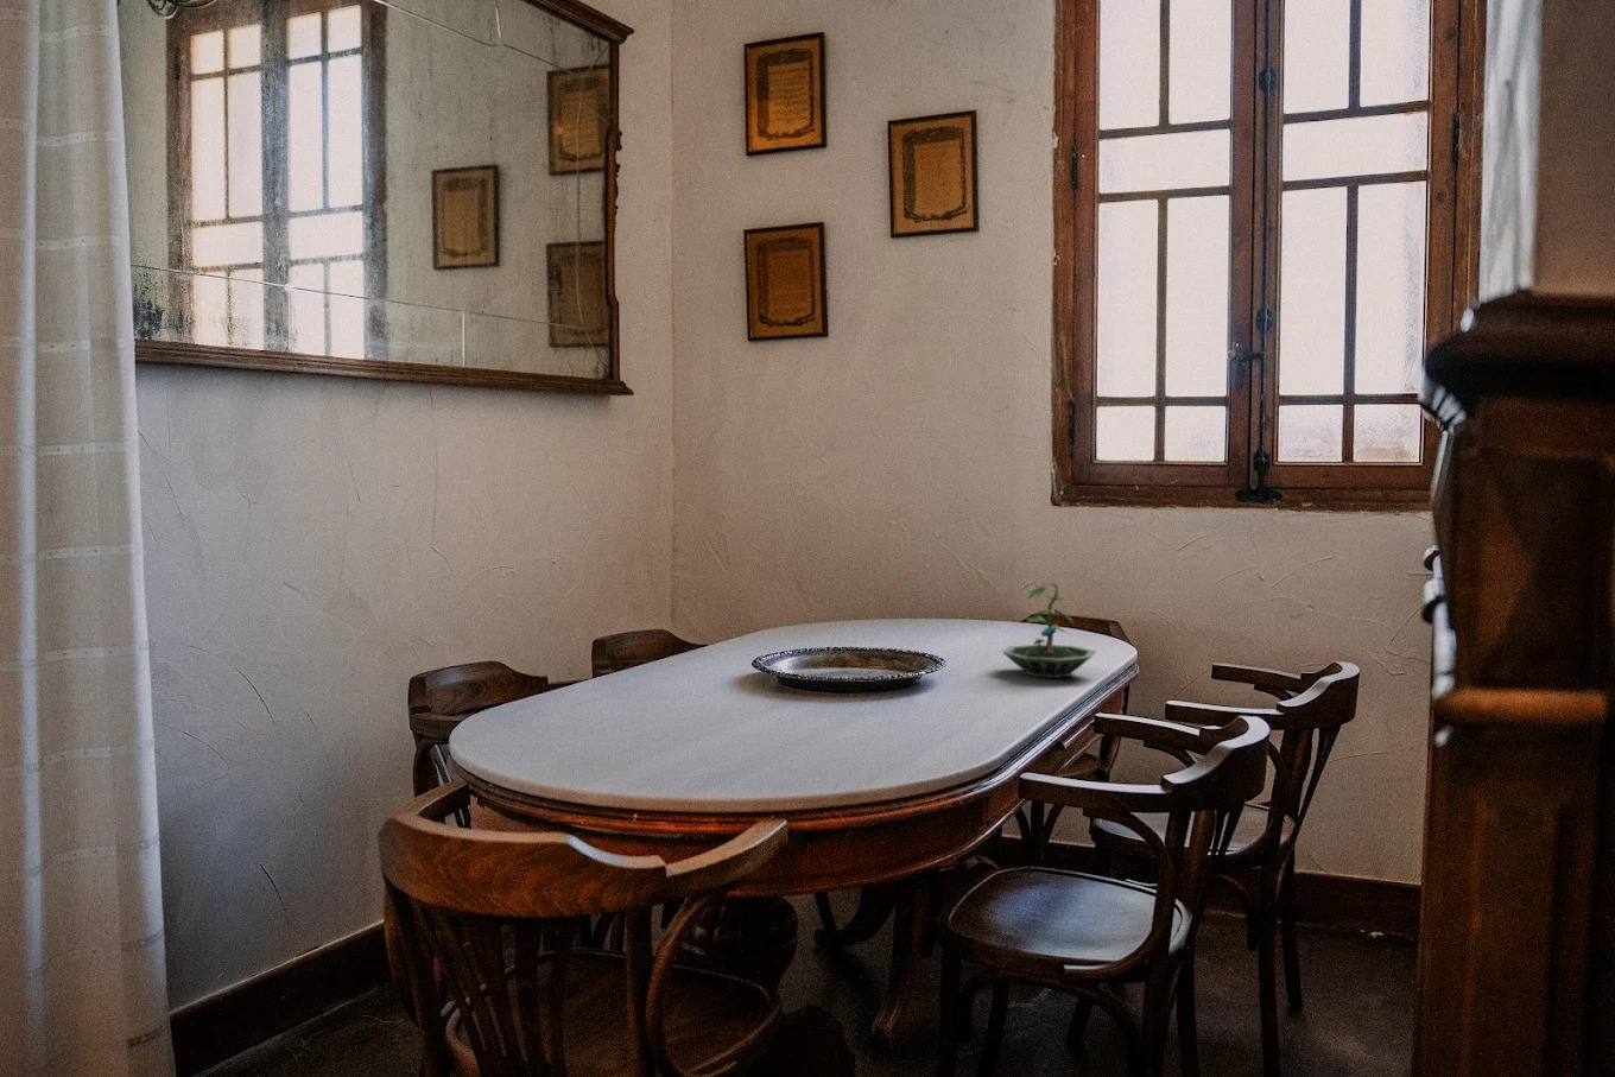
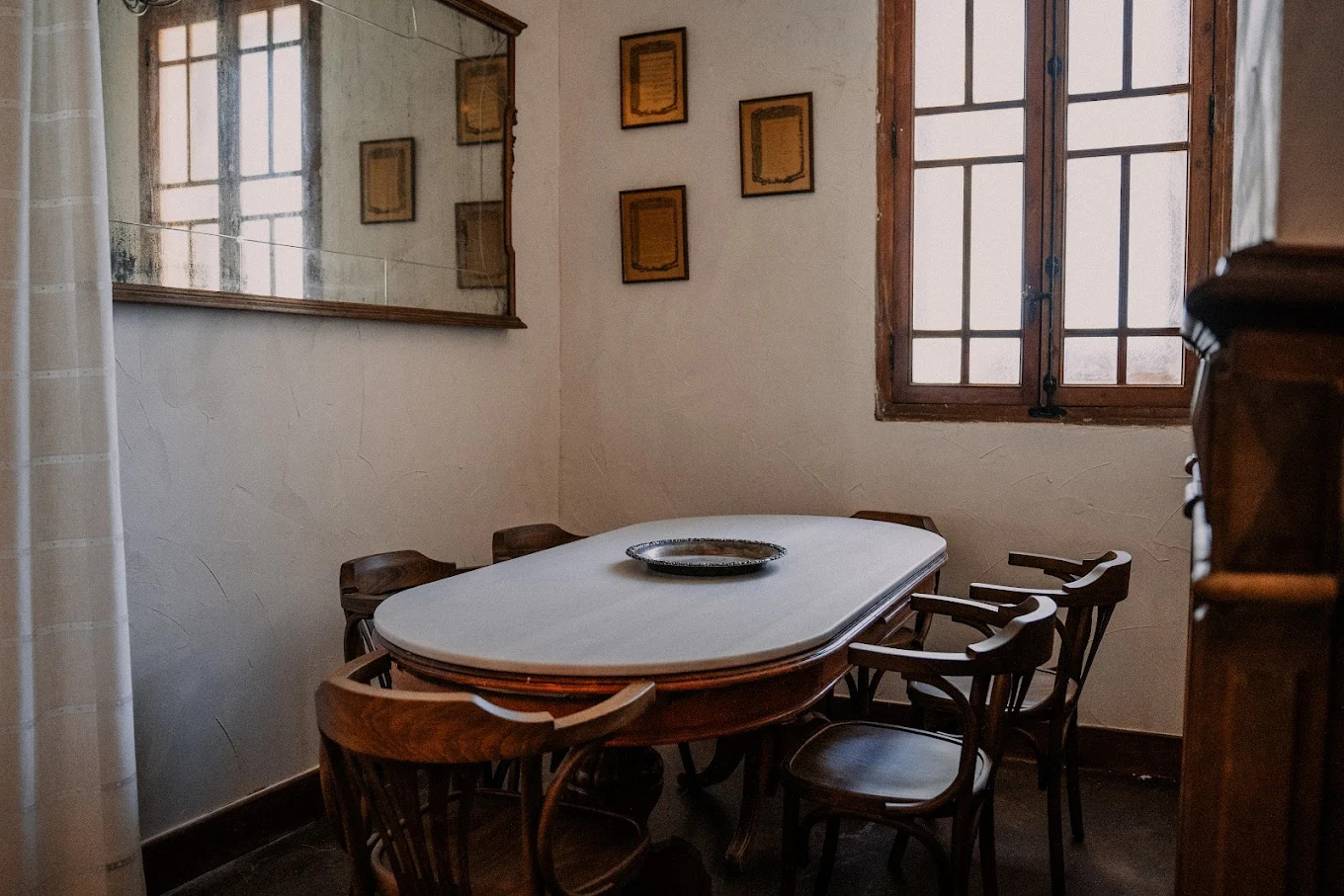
- terrarium (1050, 602)
